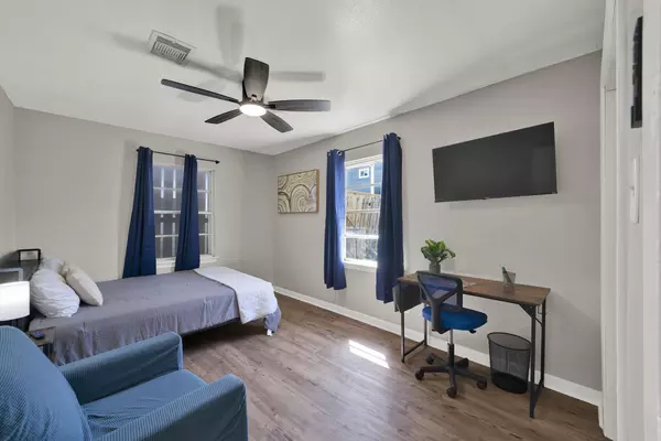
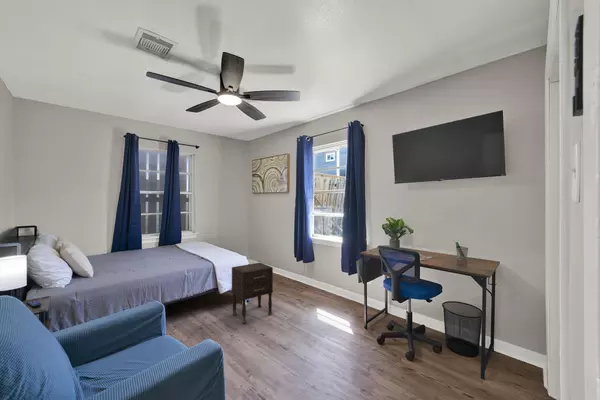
+ nightstand (252, 290)
